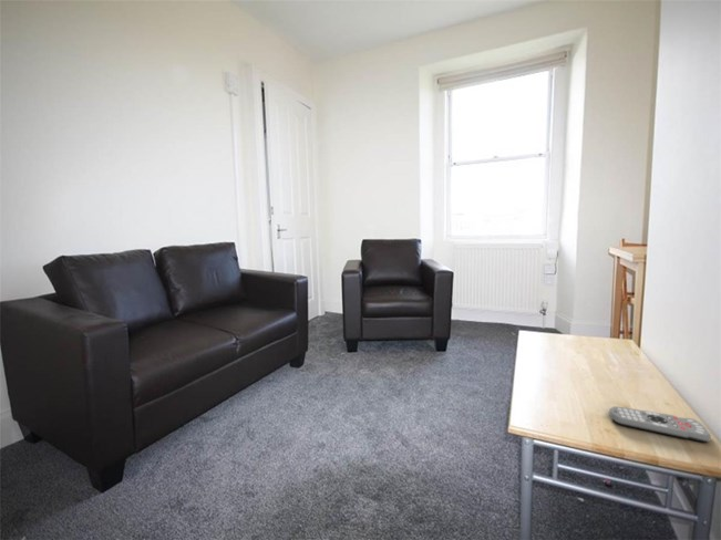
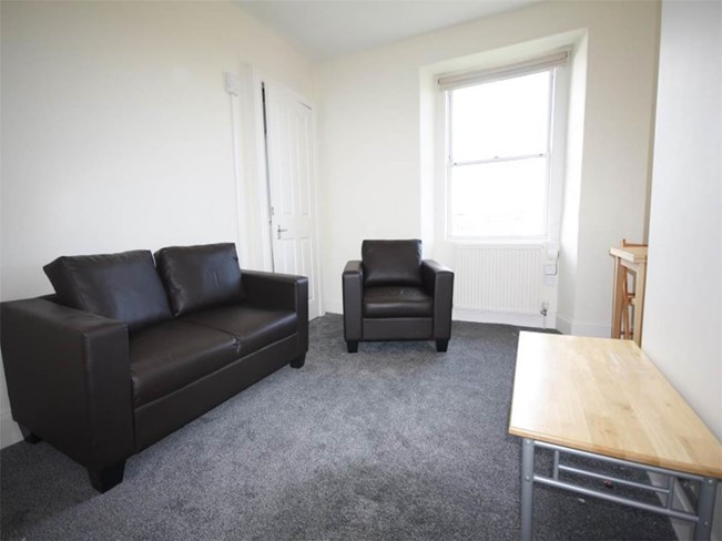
- remote control (655, 422)
